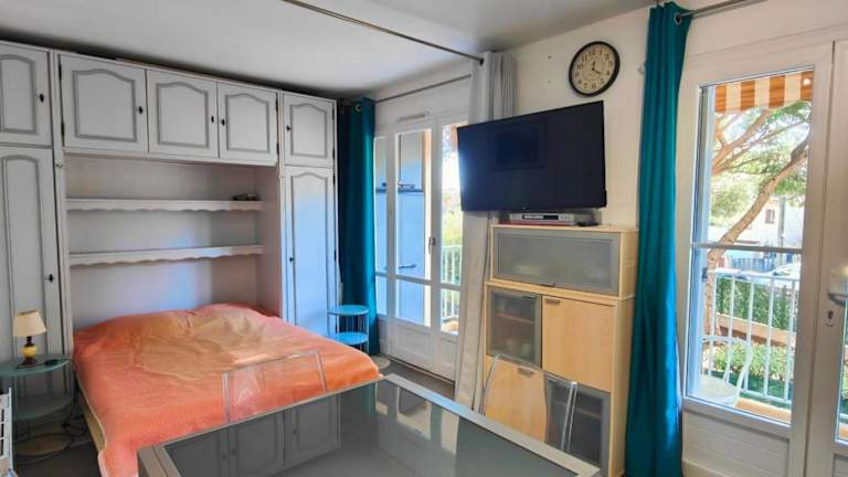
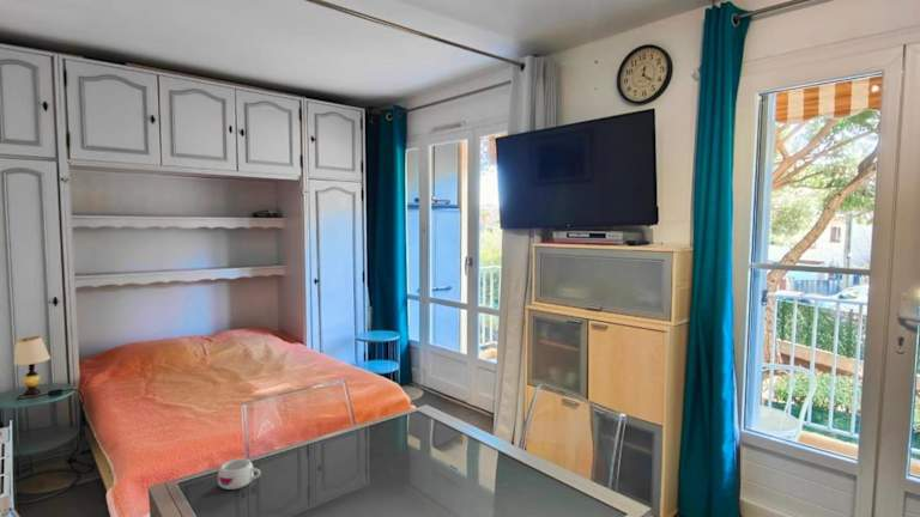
+ mug (240, 474)
